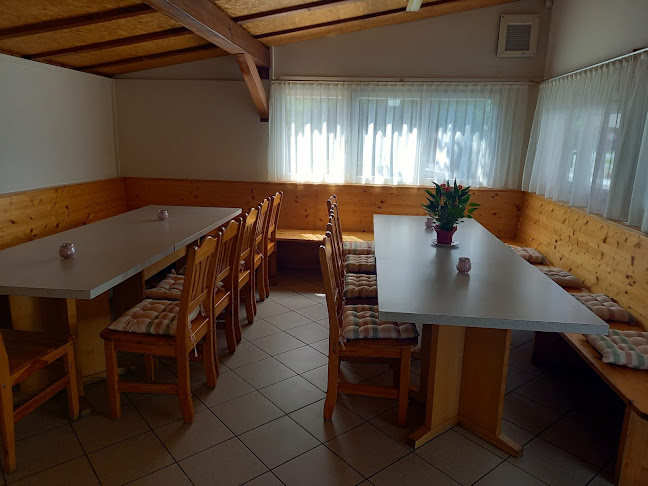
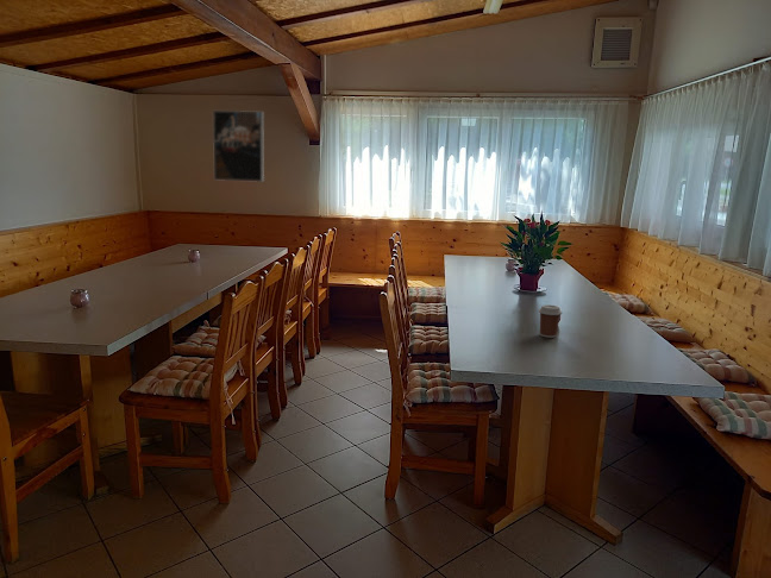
+ coffee cup (549, 321)
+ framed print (238, 146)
